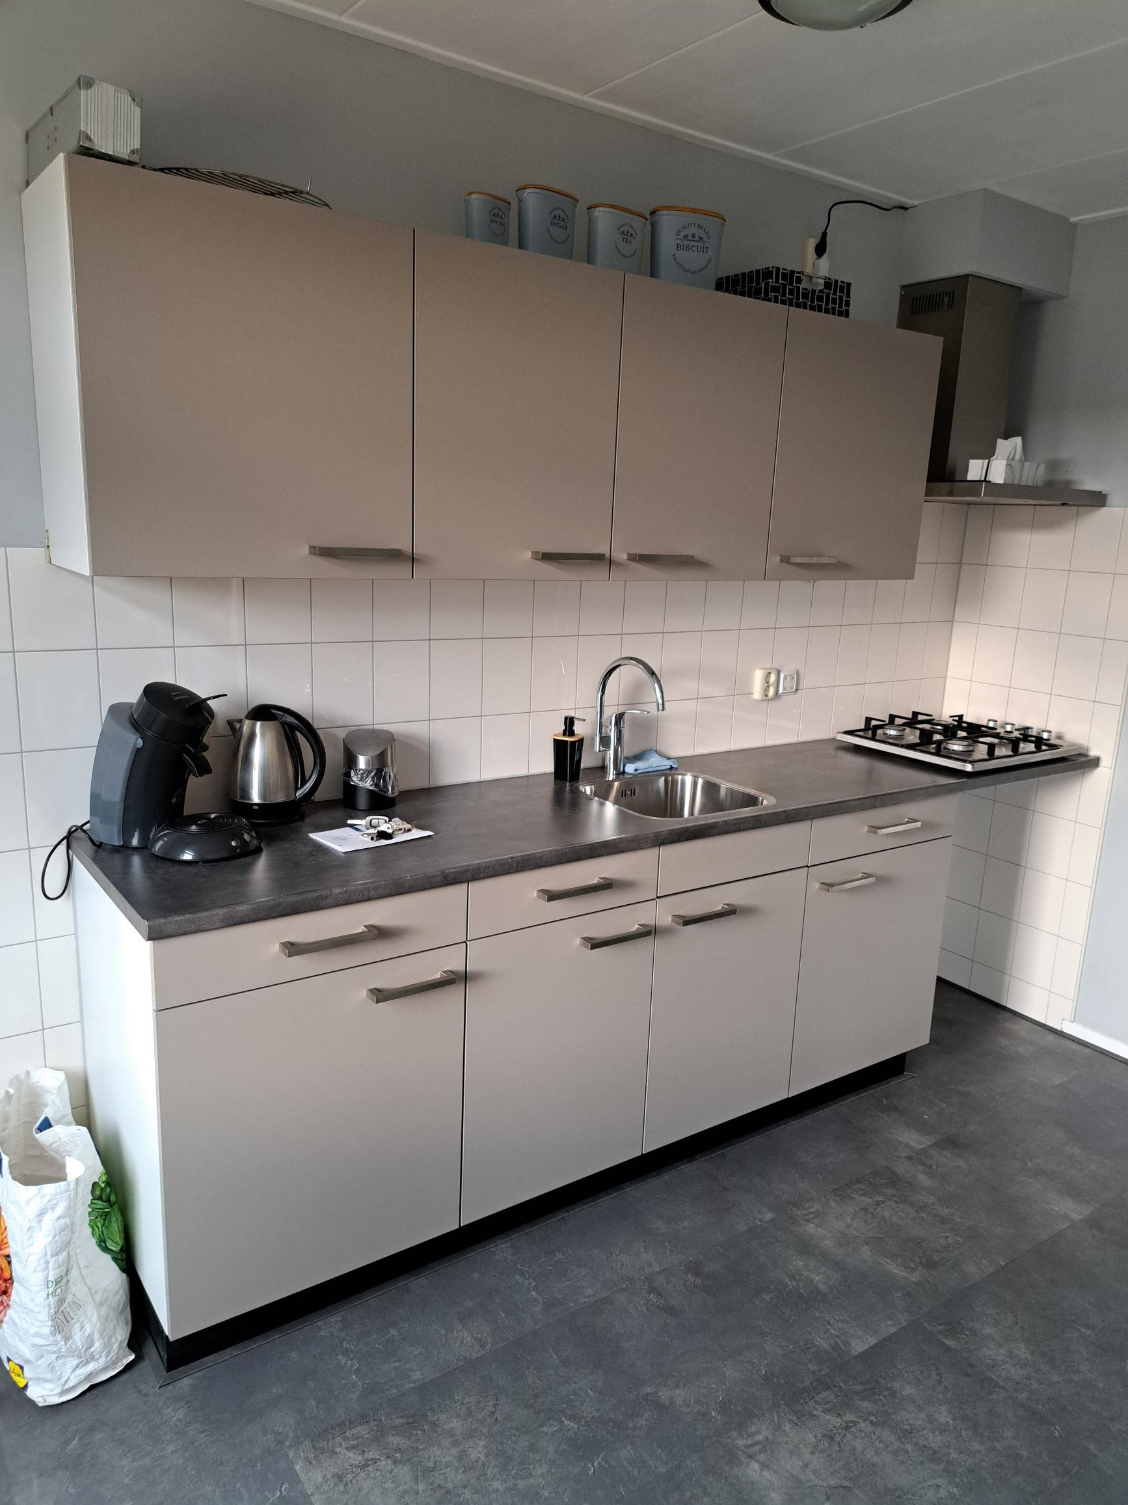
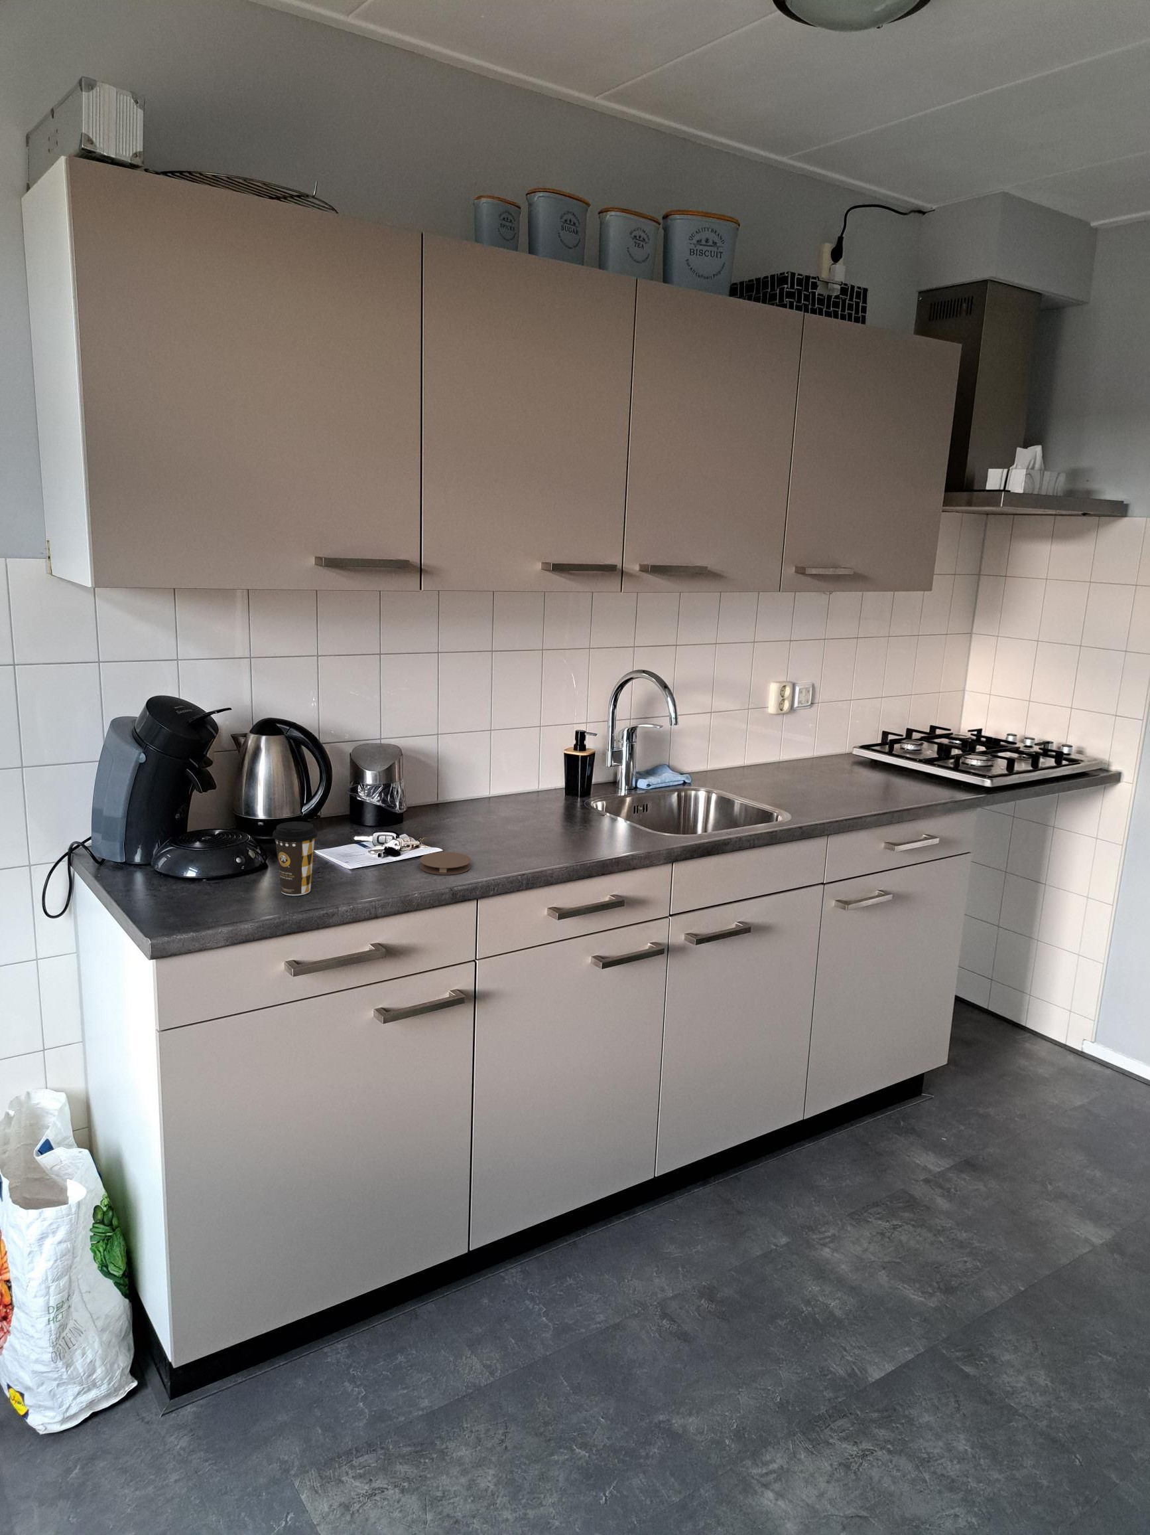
+ coffee cup (295, 858)
+ coaster (445, 863)
